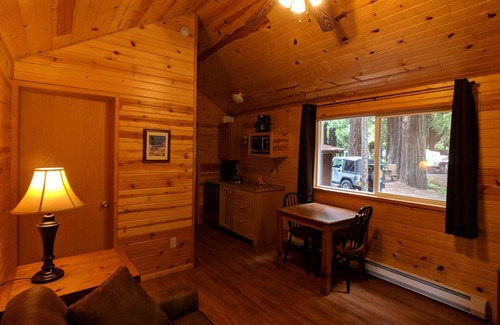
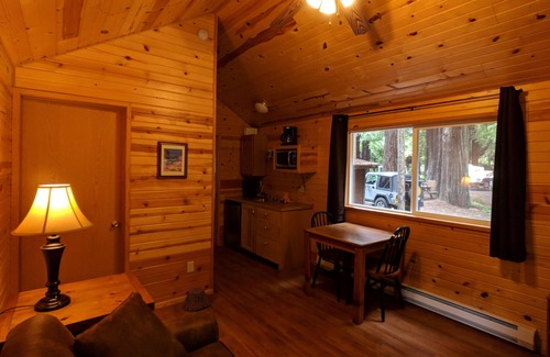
+ woven basket (196, 297)
